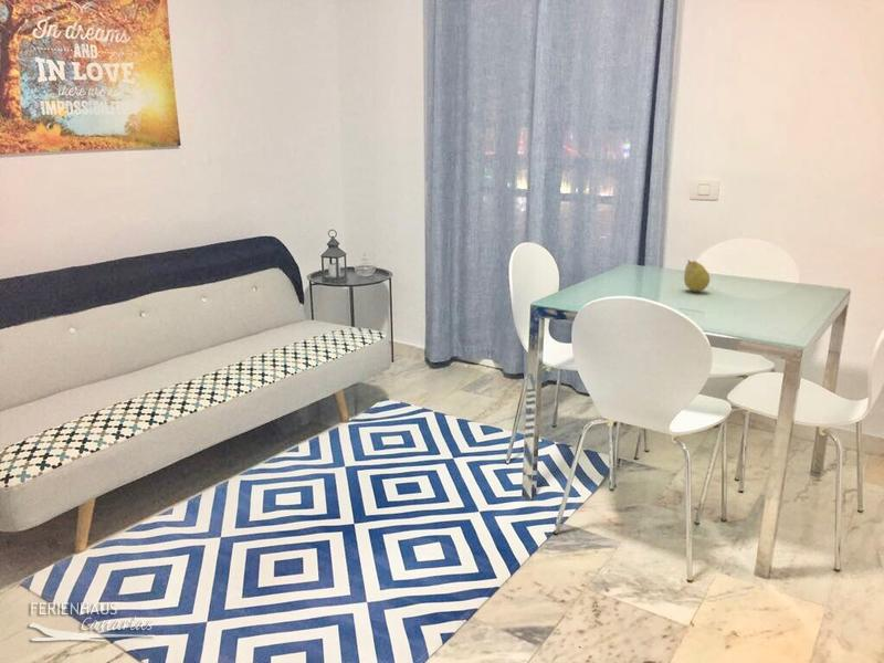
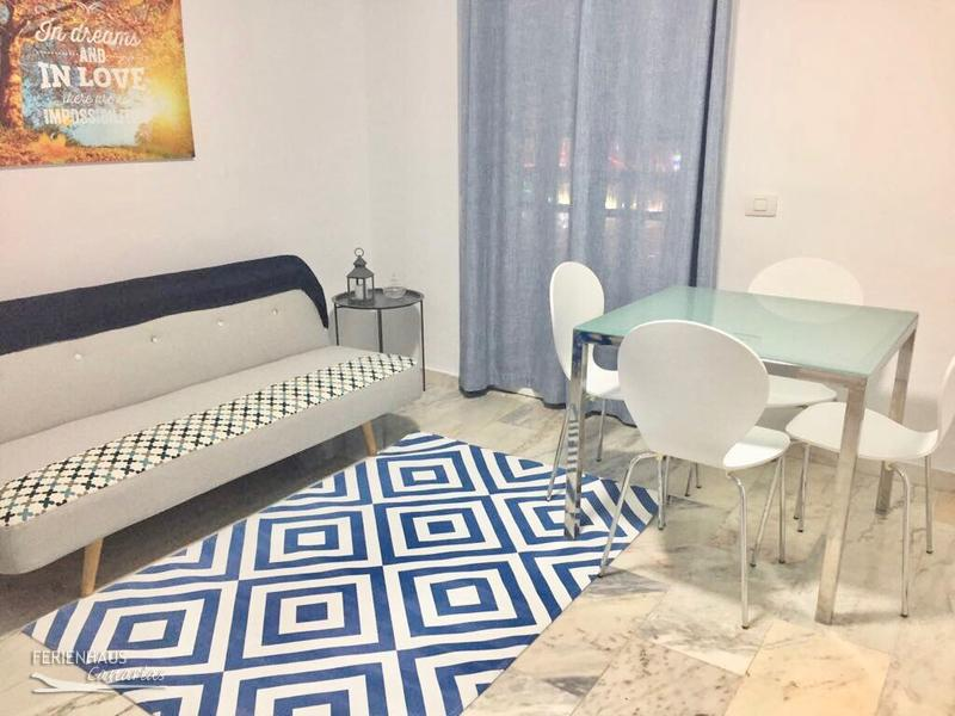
- fruit (696, 275)
